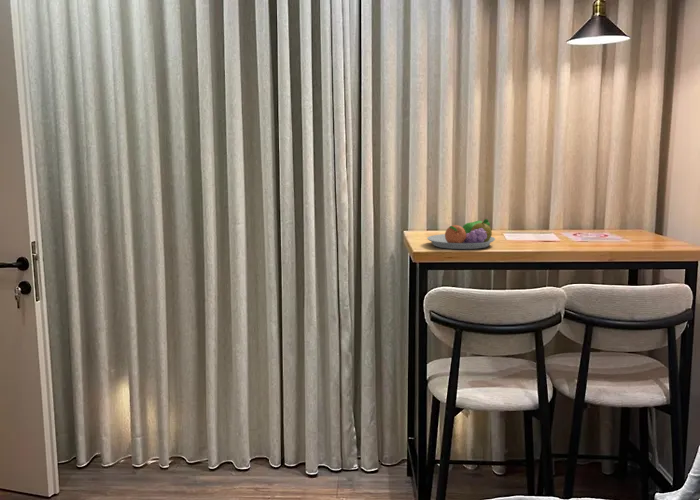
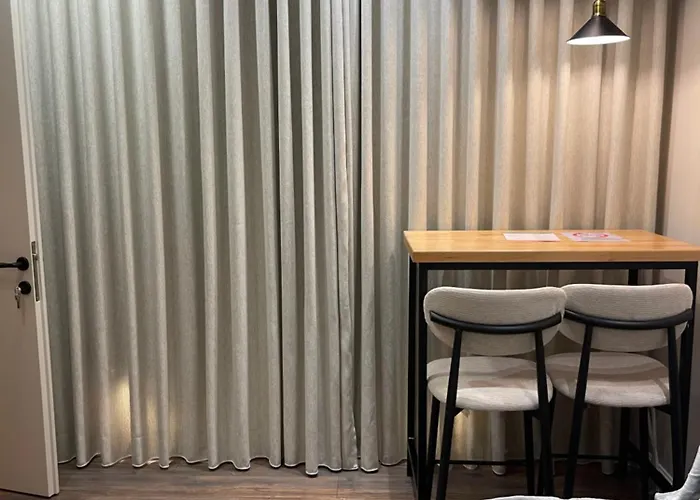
- fruit bowl (463, 231)
